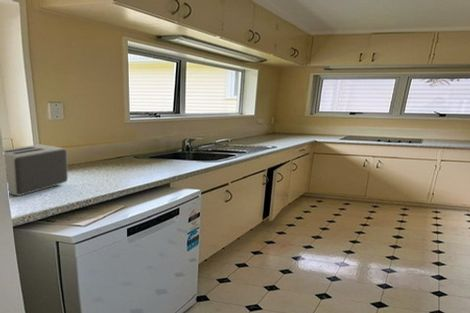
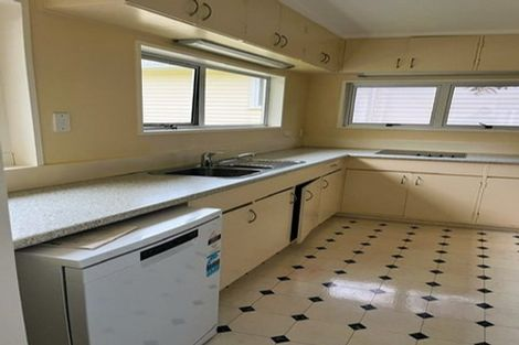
- toaster (32, 168)
